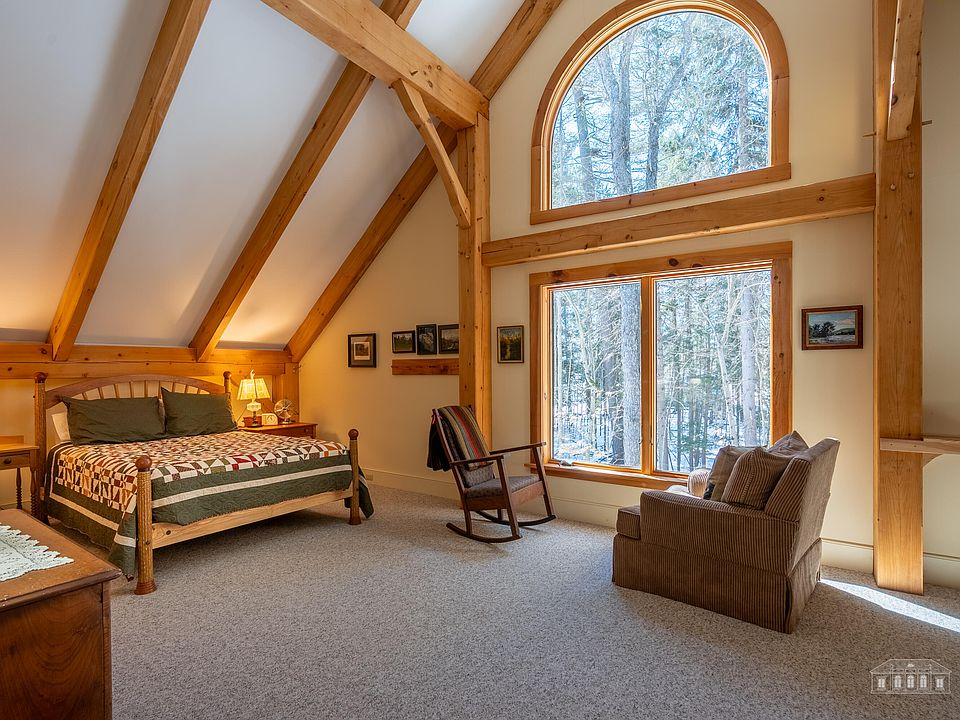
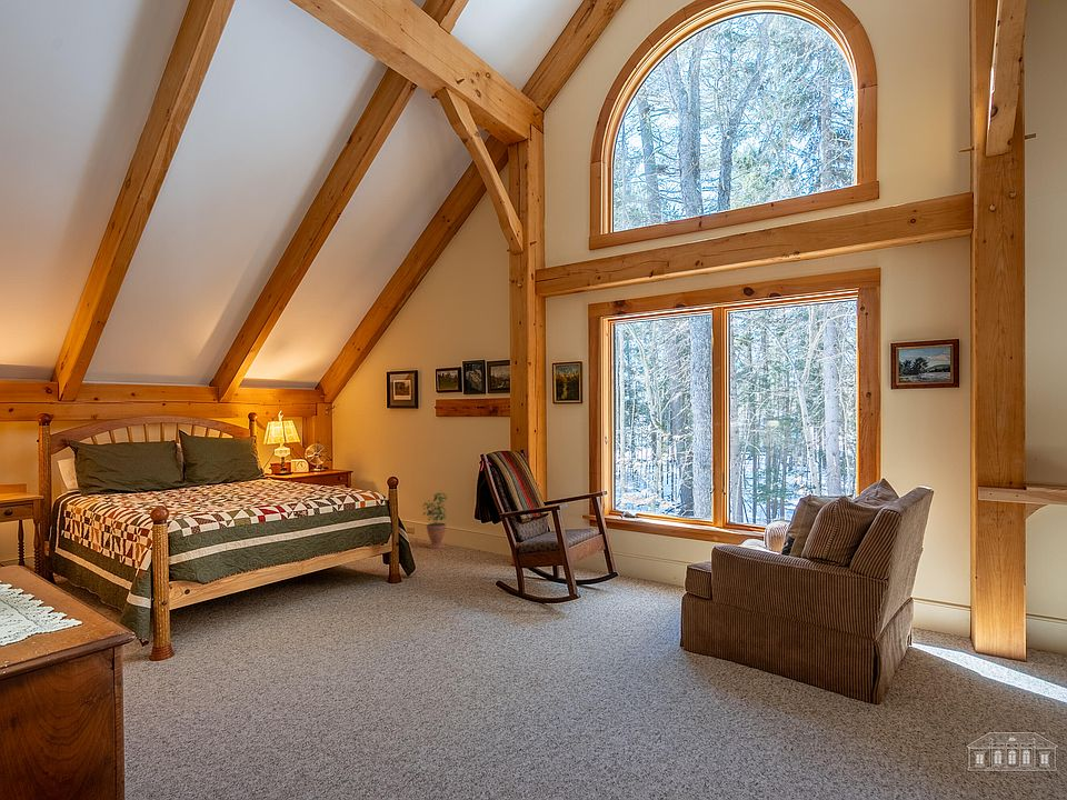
+ potted plant (436, 518)
